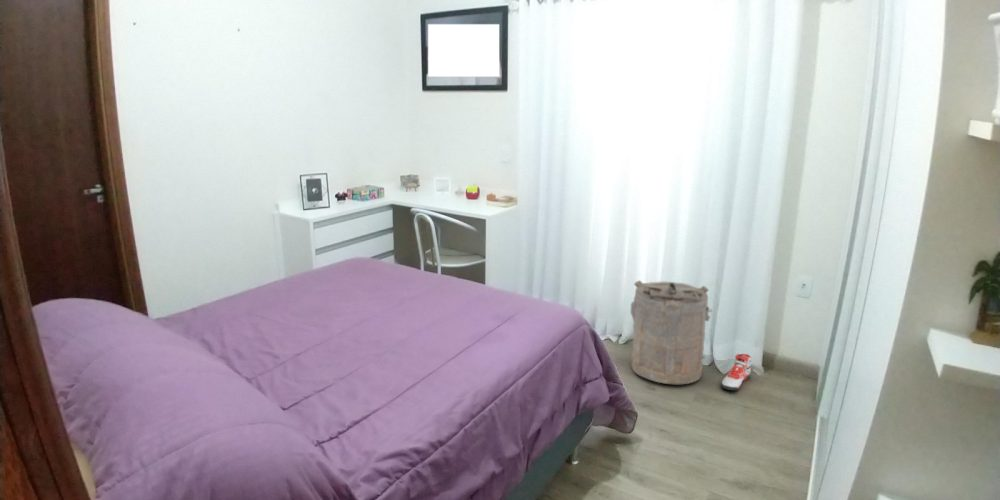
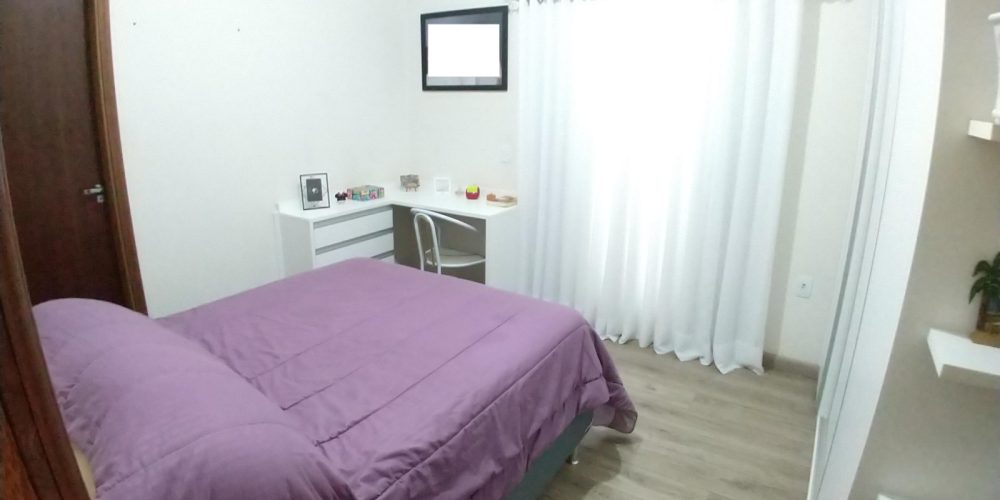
- sneaker (736, 370)
- laundry hamper (666, 326)
